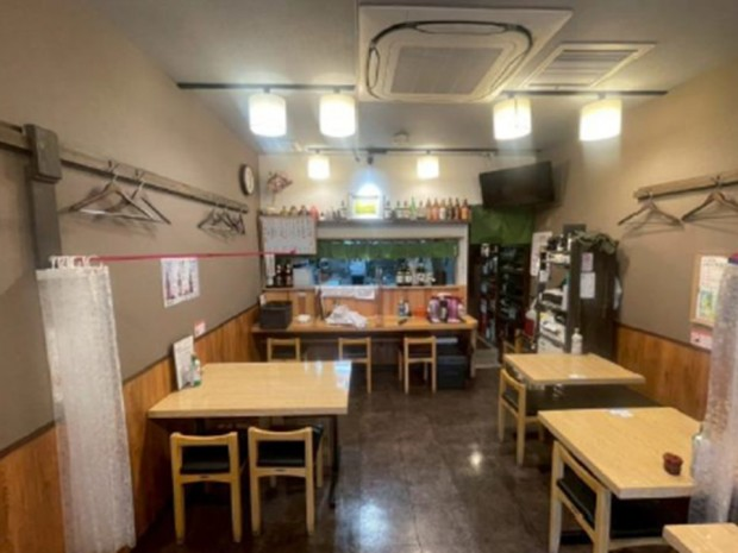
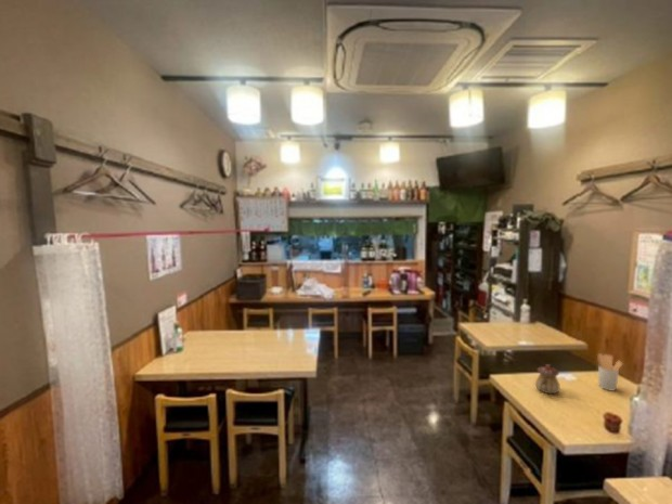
+ utensil holder (607, 371)
+ teapot (546, 377)
